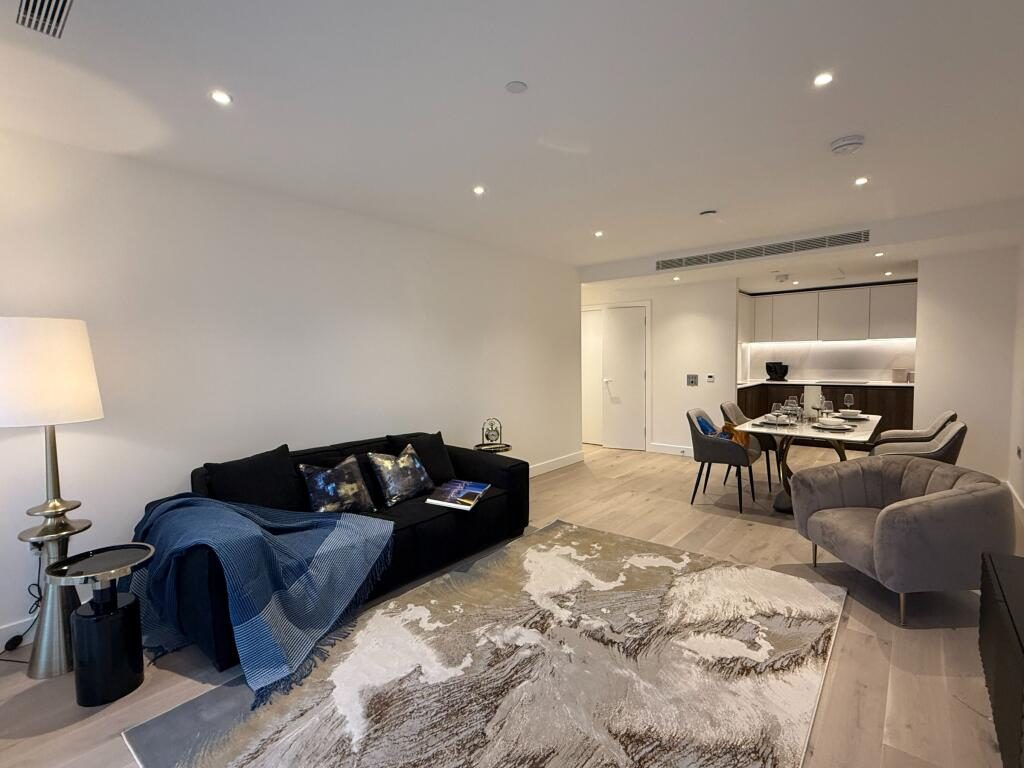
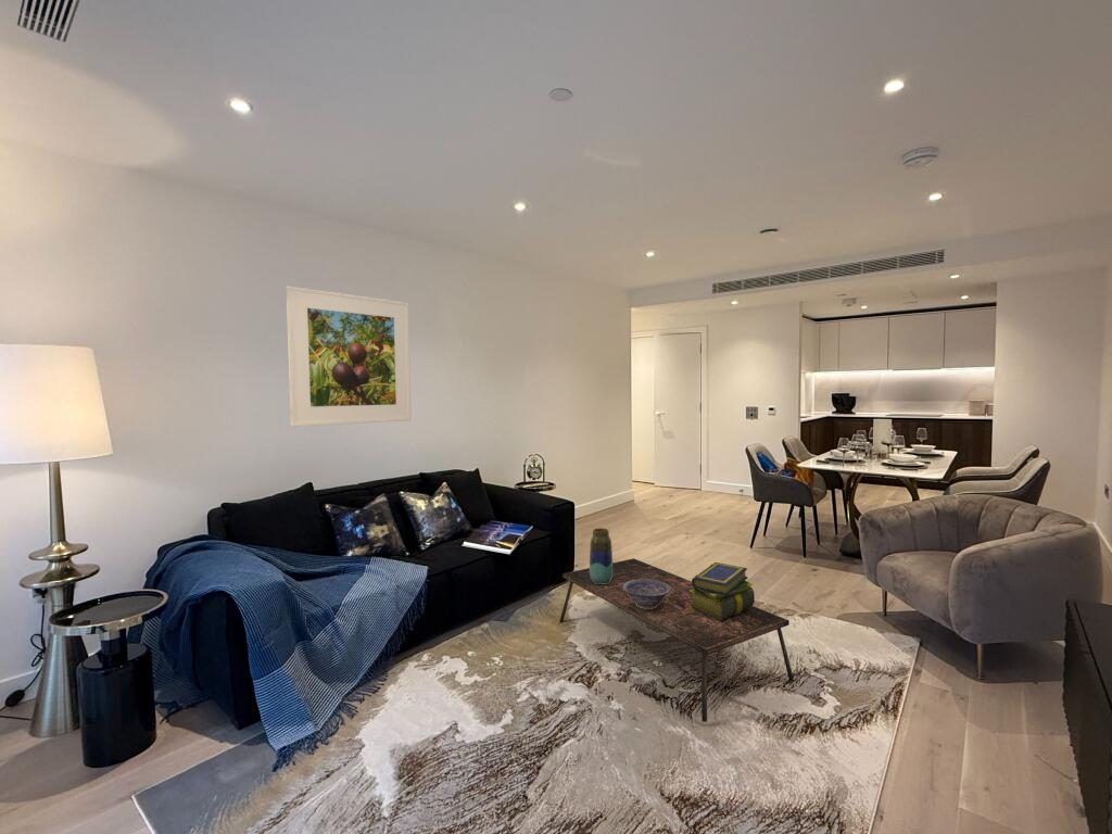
+ coffee table (662, 621)
+ stack of books (721, 590)
+ decorative bowl (646, 595)
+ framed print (354, 359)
+ vase (601, 556)
